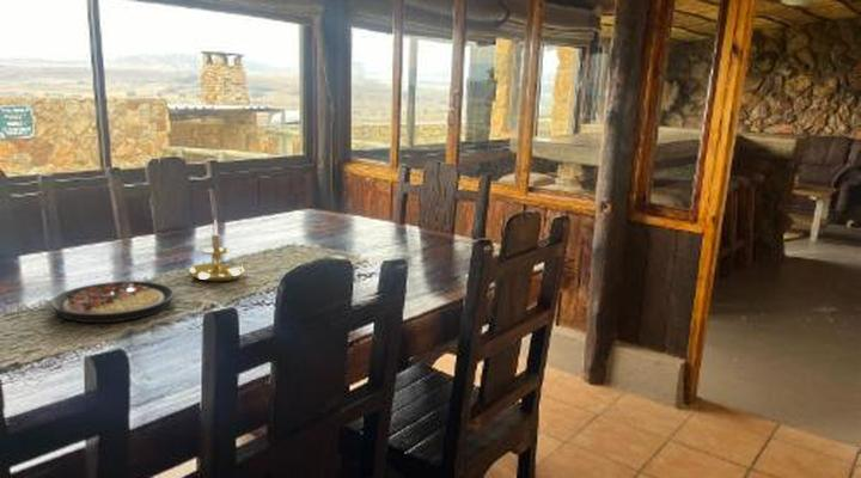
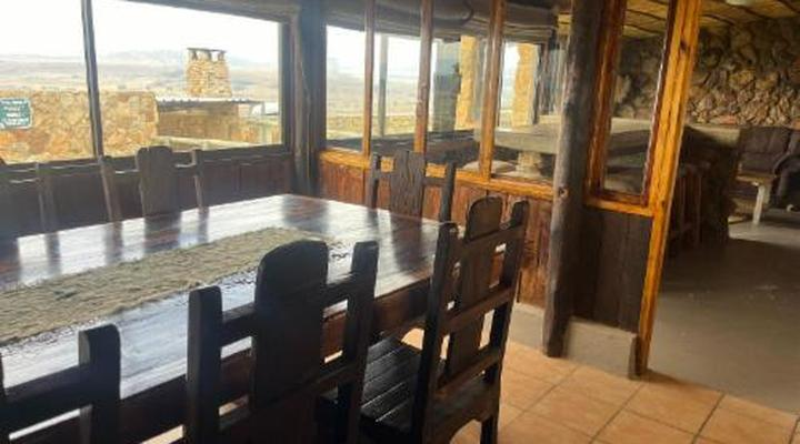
- plate (115, 298)
- candle holder (219, 247)
